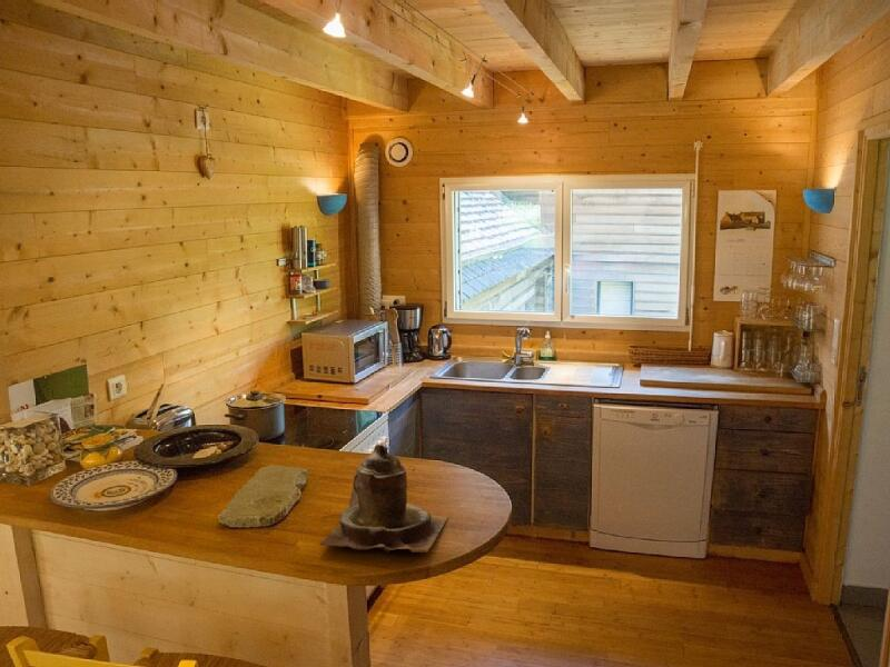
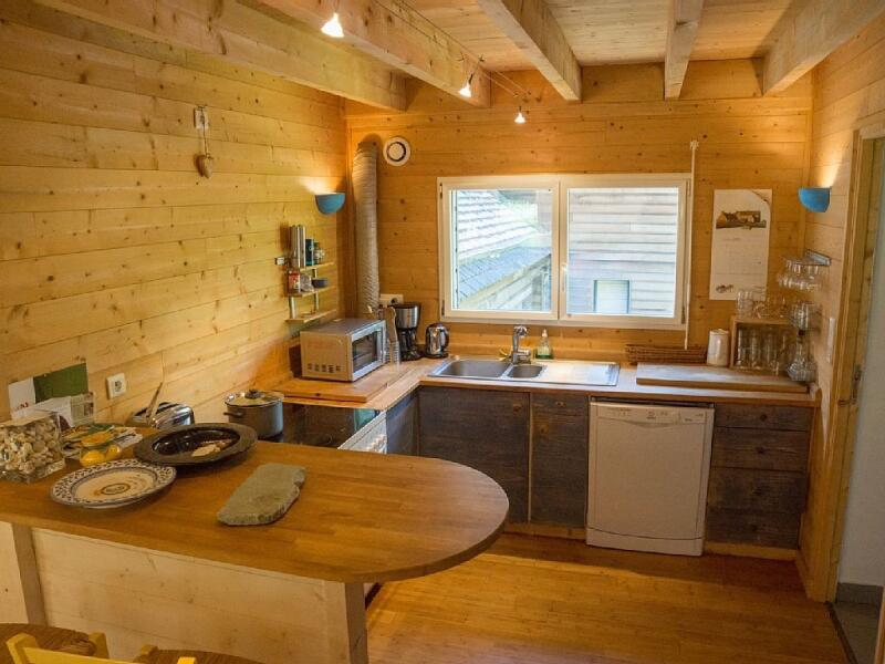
- teapot (386, 491)
